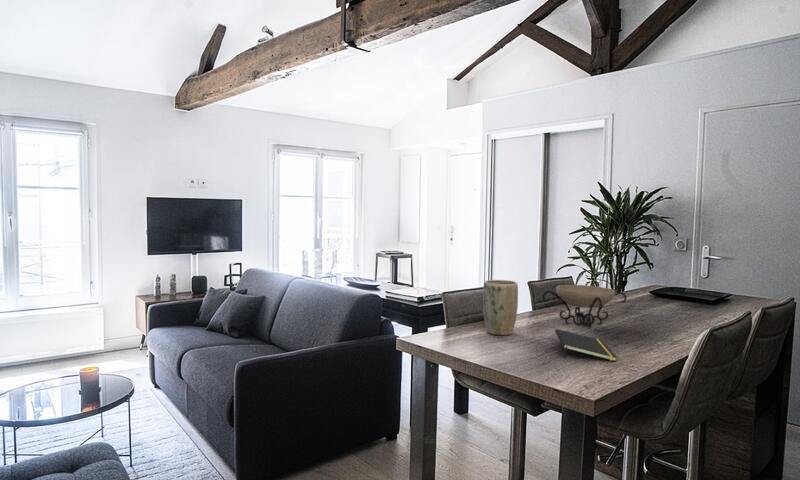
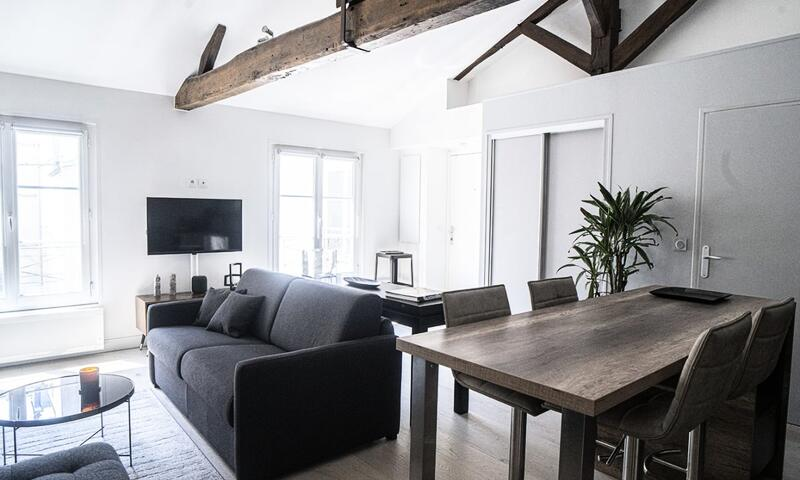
- notepad (583, 343)
- plant pot (500, 307)
- decorative bowl (584, 307)
